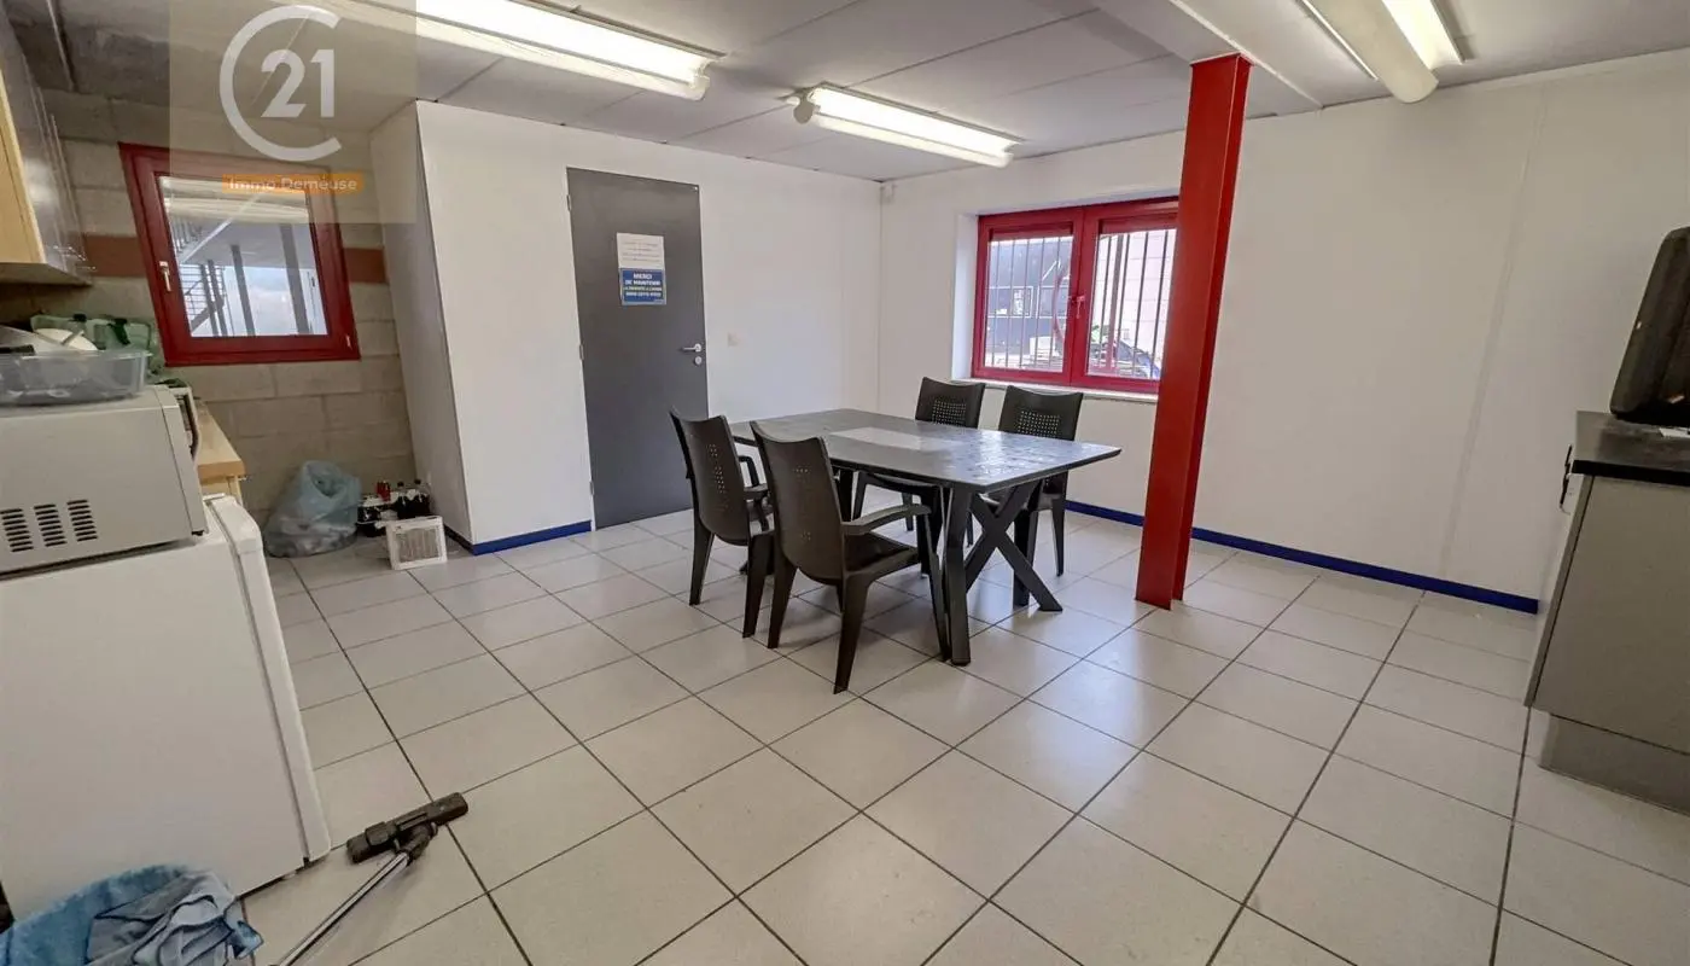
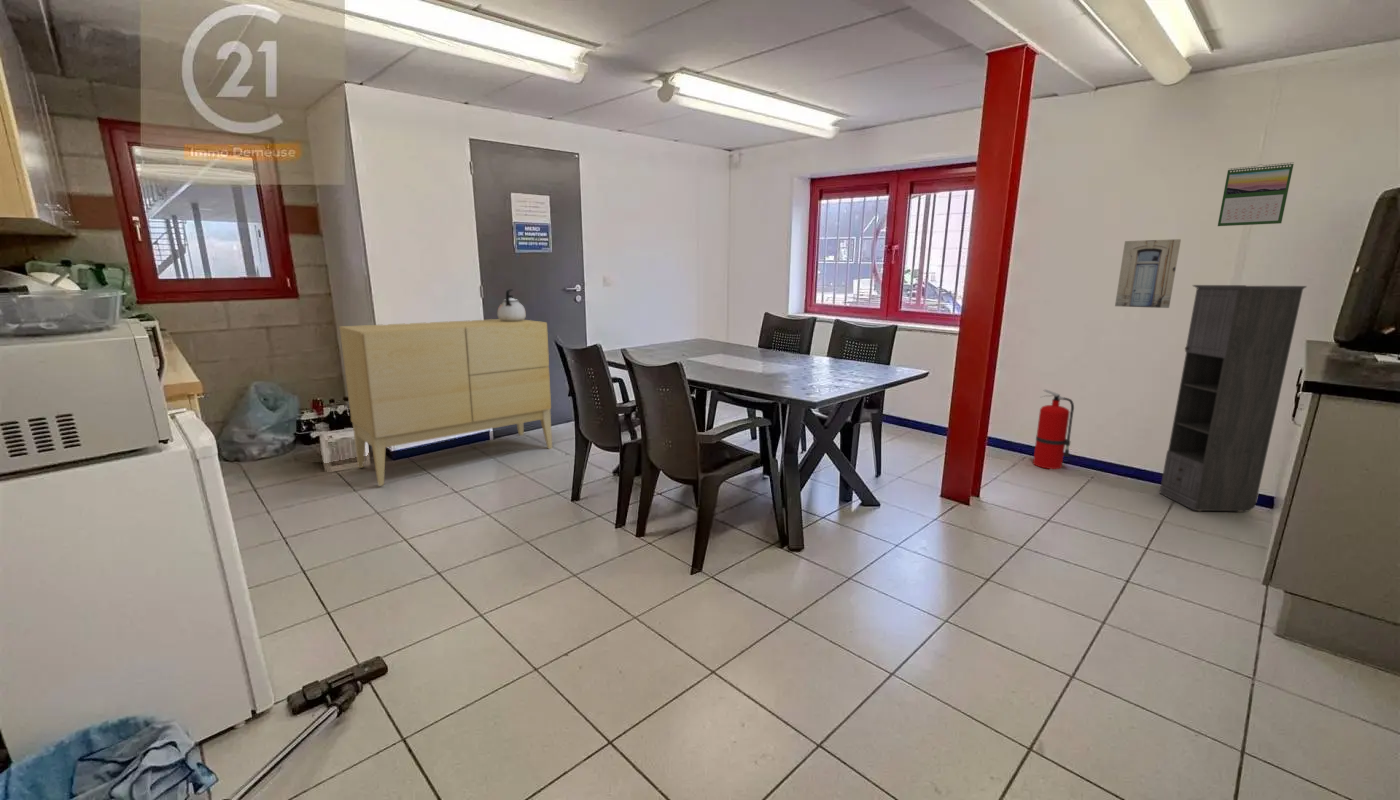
+ sideboard (455, 392)
+ calendar (1254, 194)
+ storage cabinet (1224, 398)
+ wall art (1146, 274)
+ fire extinguisher (1054, 429)
+ kettle (511, 304)
